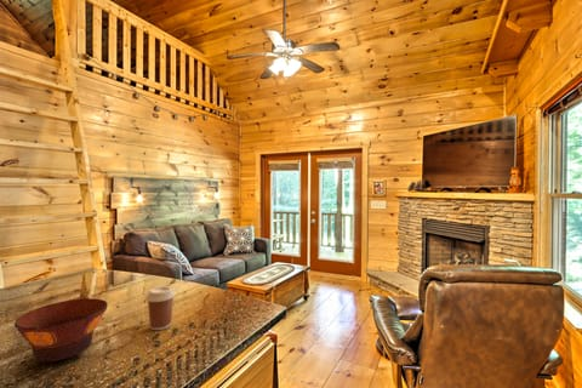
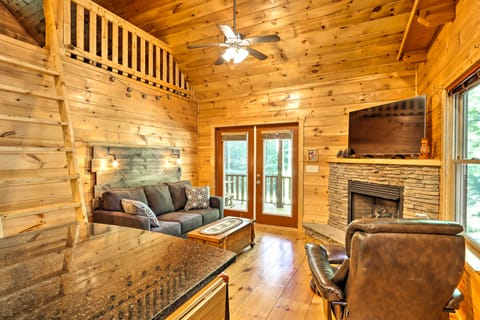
- coffee cup (160, 307)
- bowl (64, 332)
